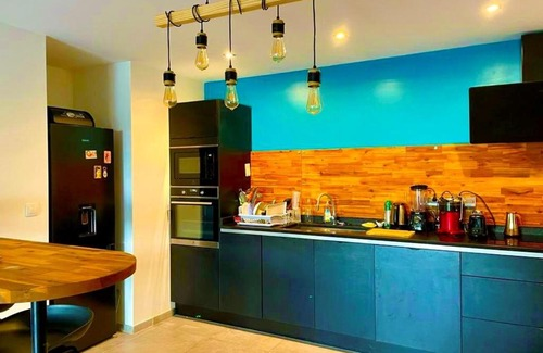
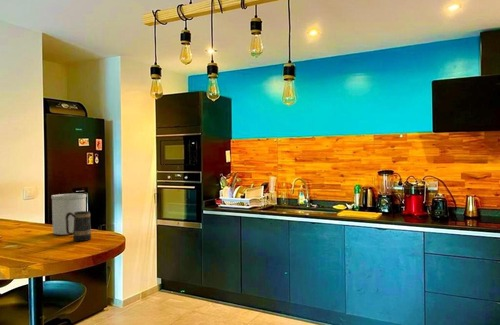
+ utensil holder (68, 212)
+ mug (78, 225)
